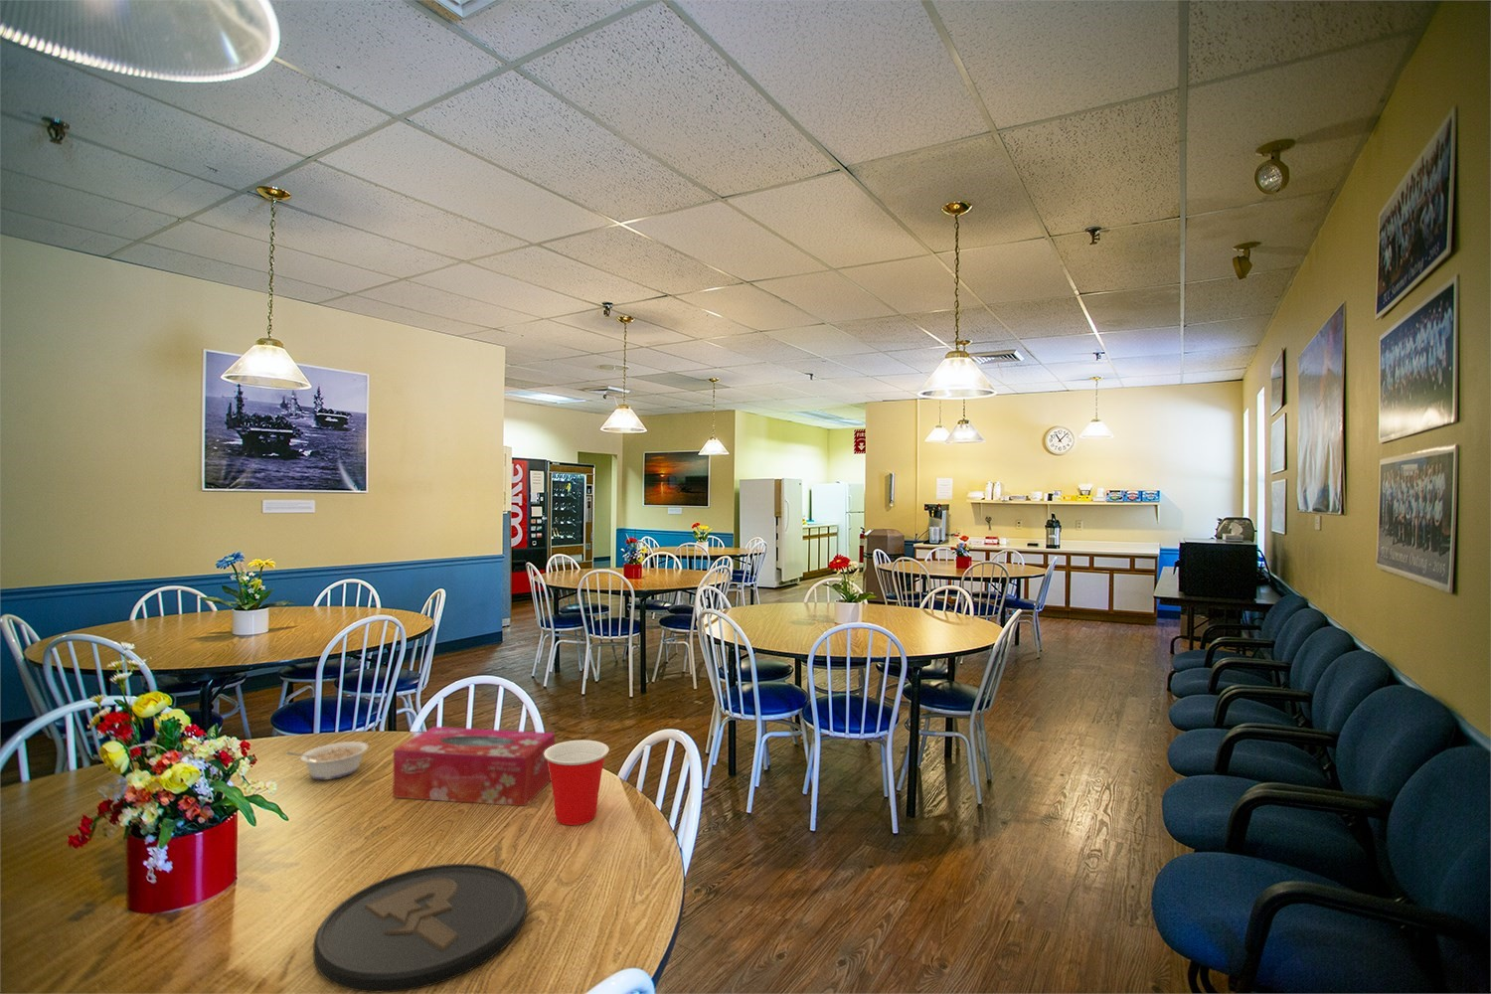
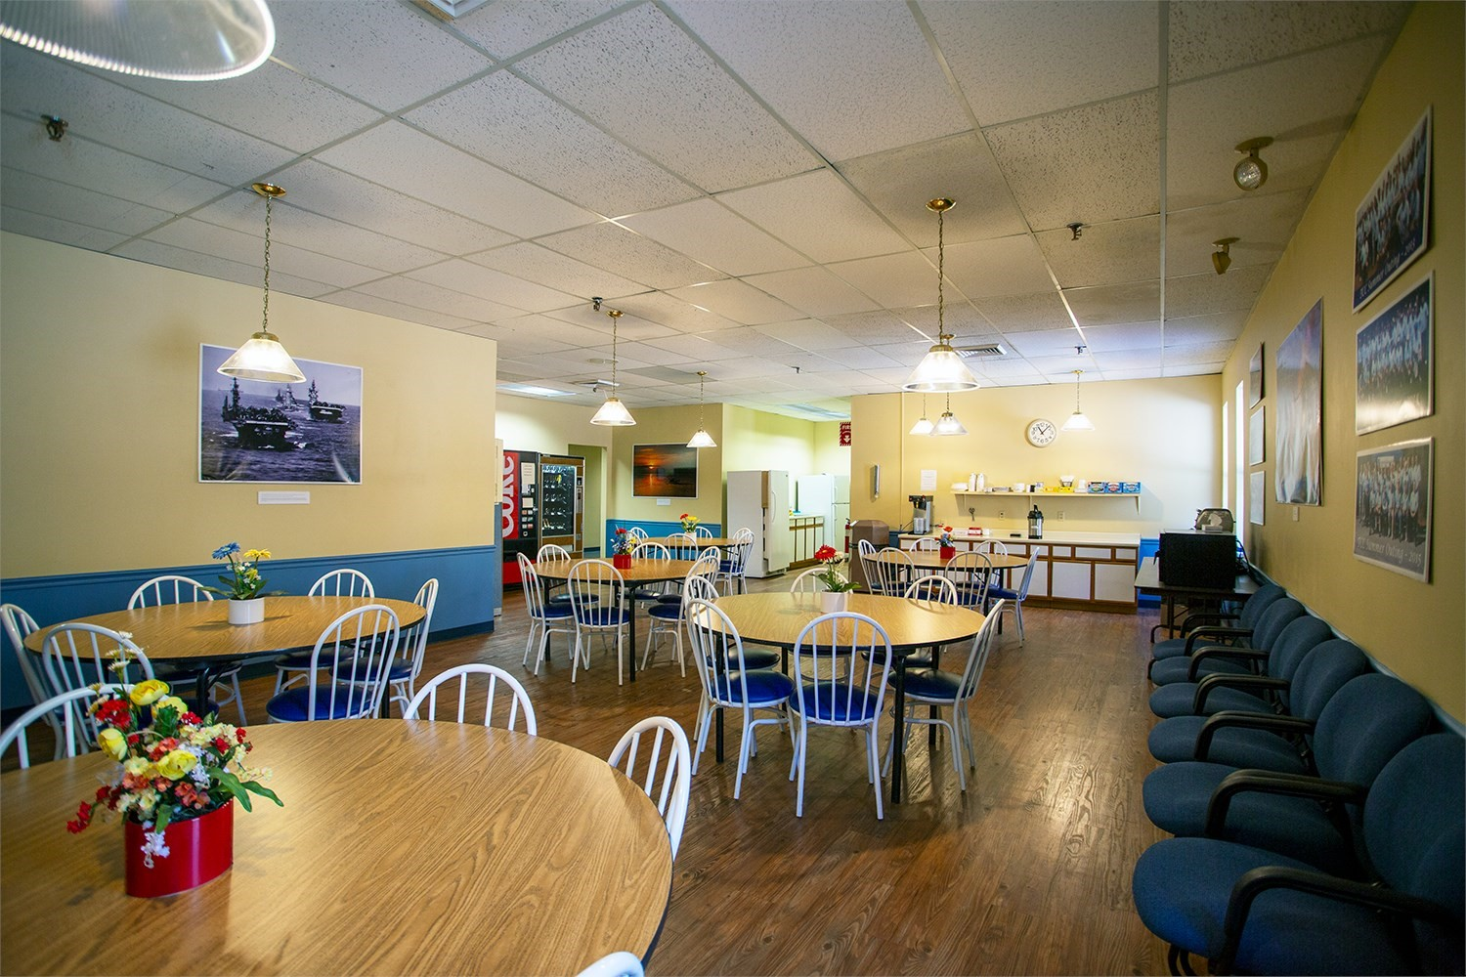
- cup (576, 783)
- legume (332, 760)
- tissue box (476, 763)
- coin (425, 920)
